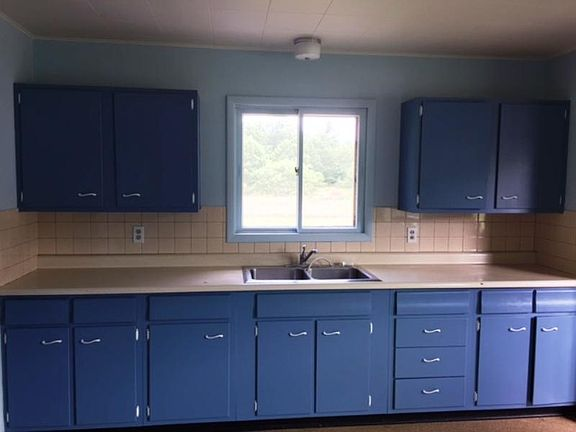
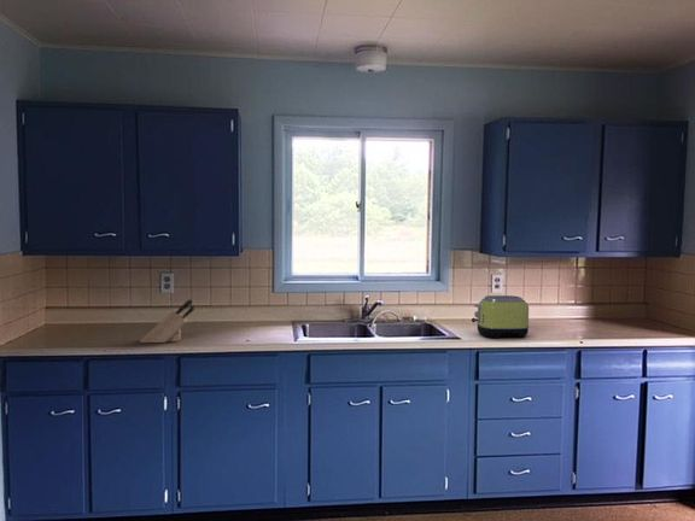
+ toaster (500, 316)
+ knife block (168, 320)
